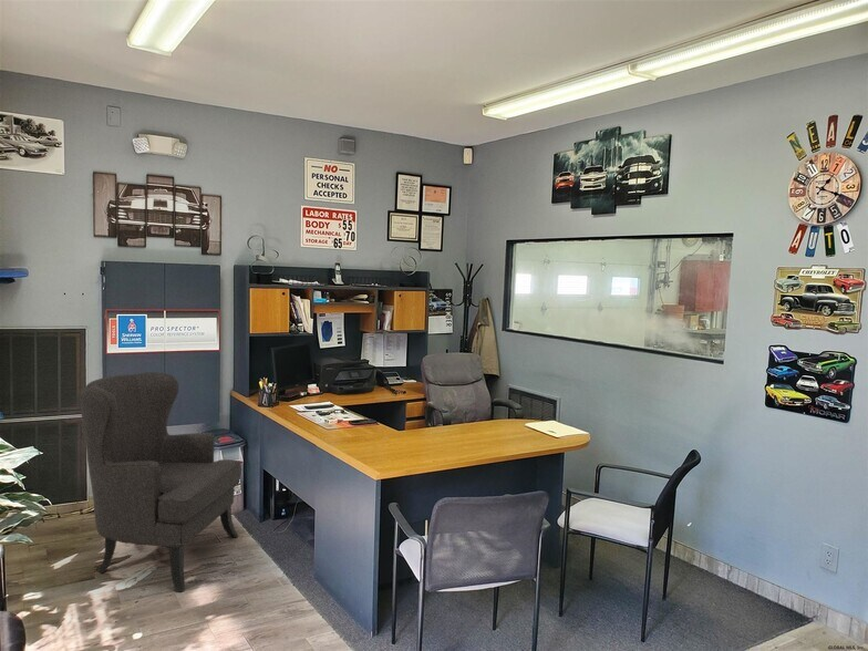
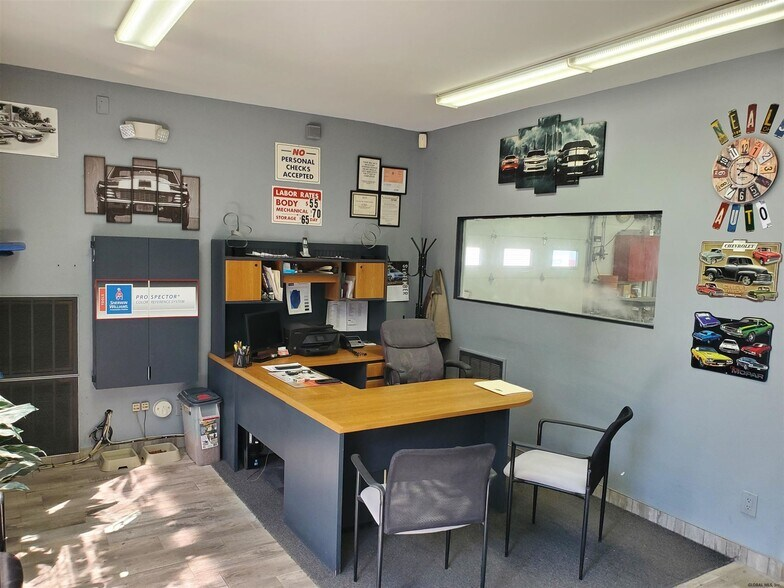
- chair (157, 469)
